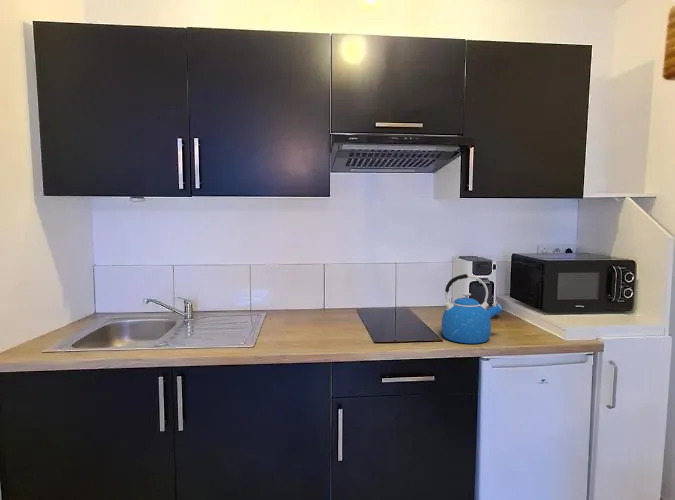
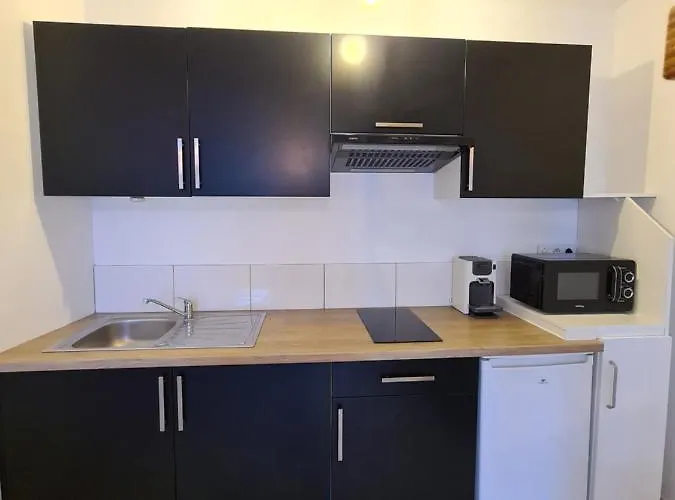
- kettle (472, 306)
